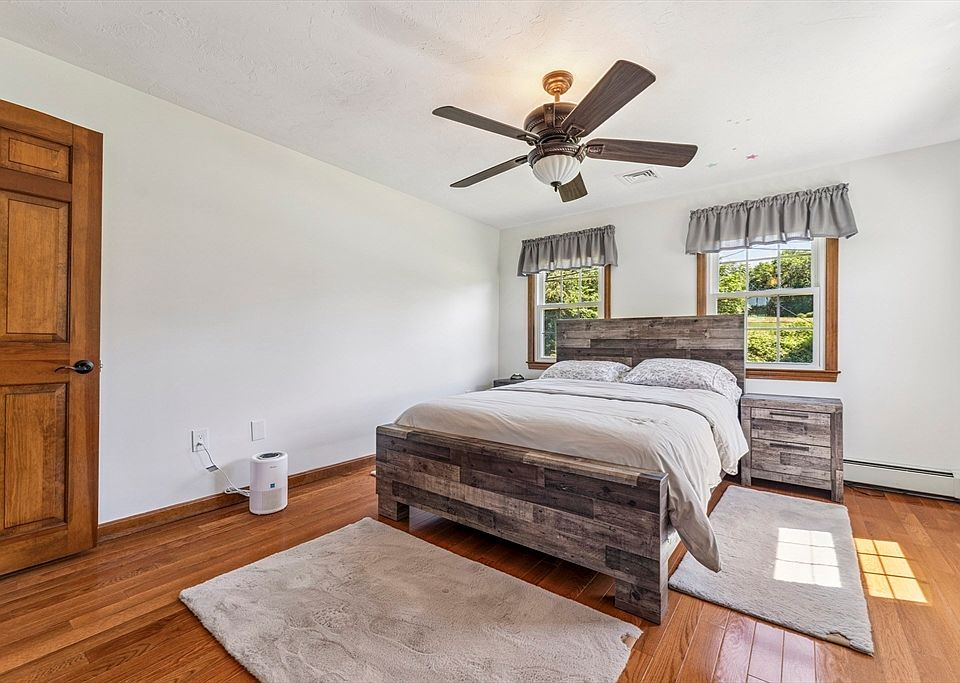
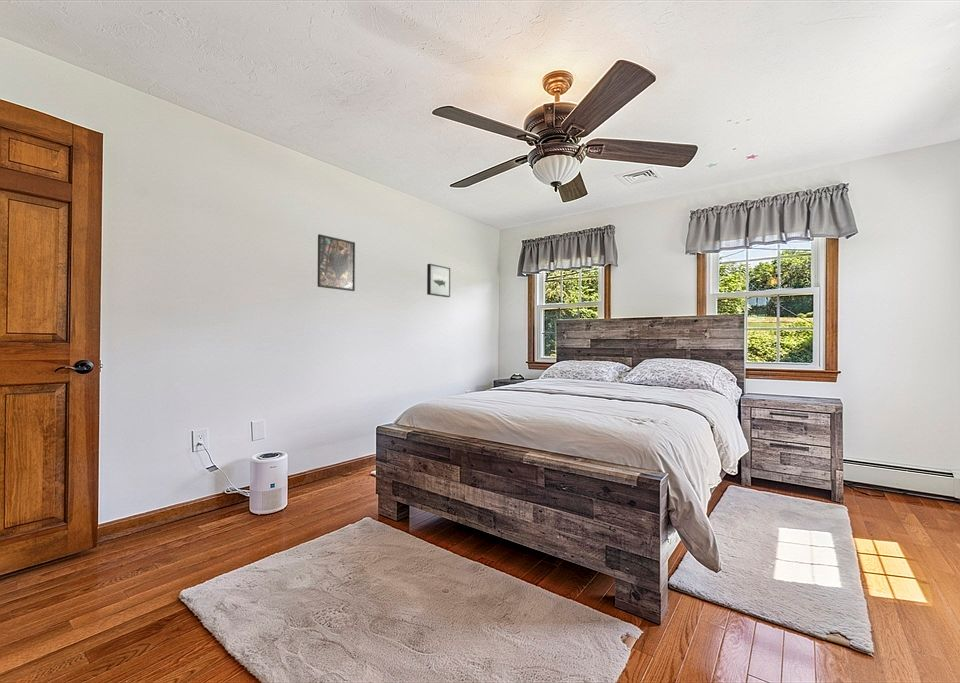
+ wall art (439, 281)
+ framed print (336, 263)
